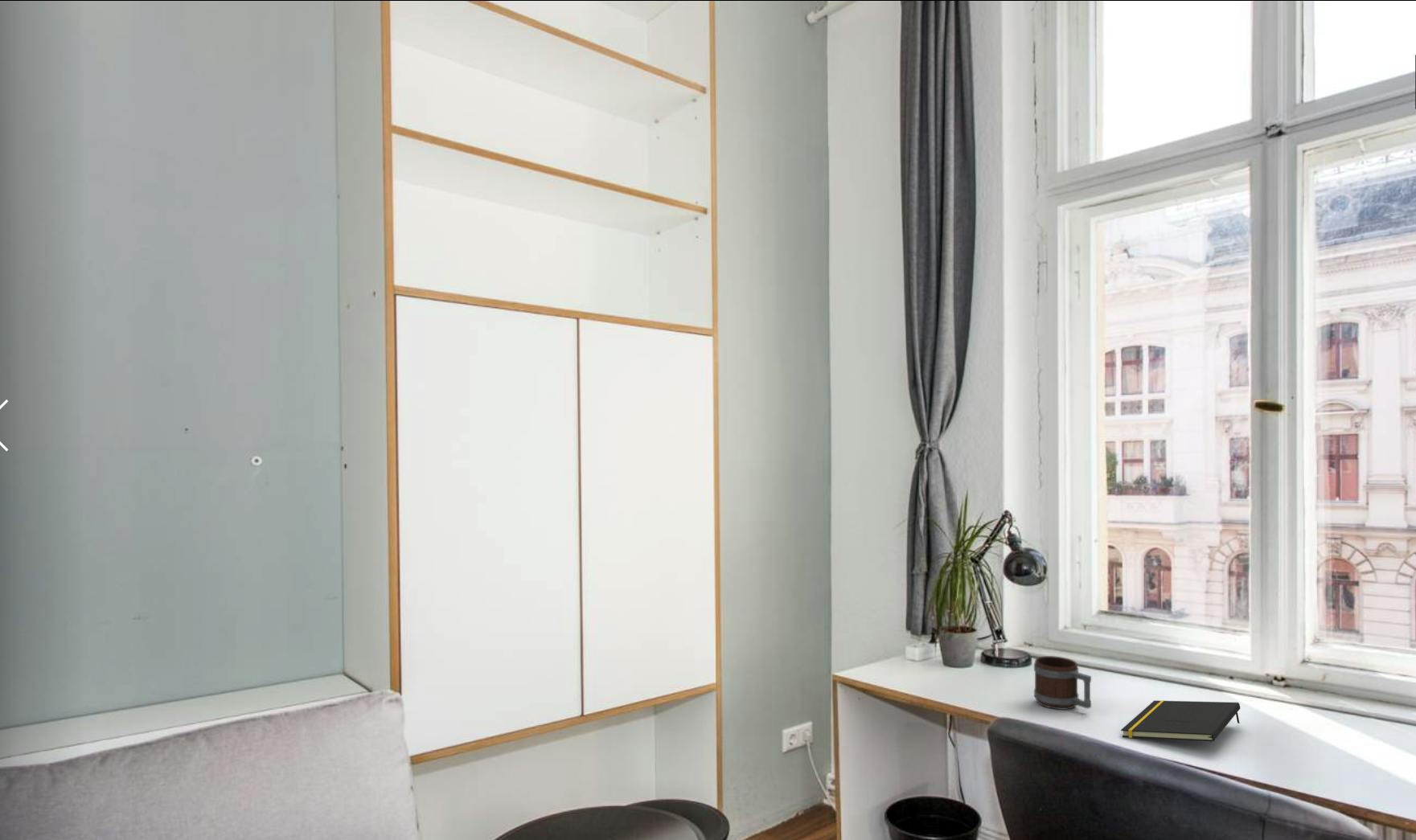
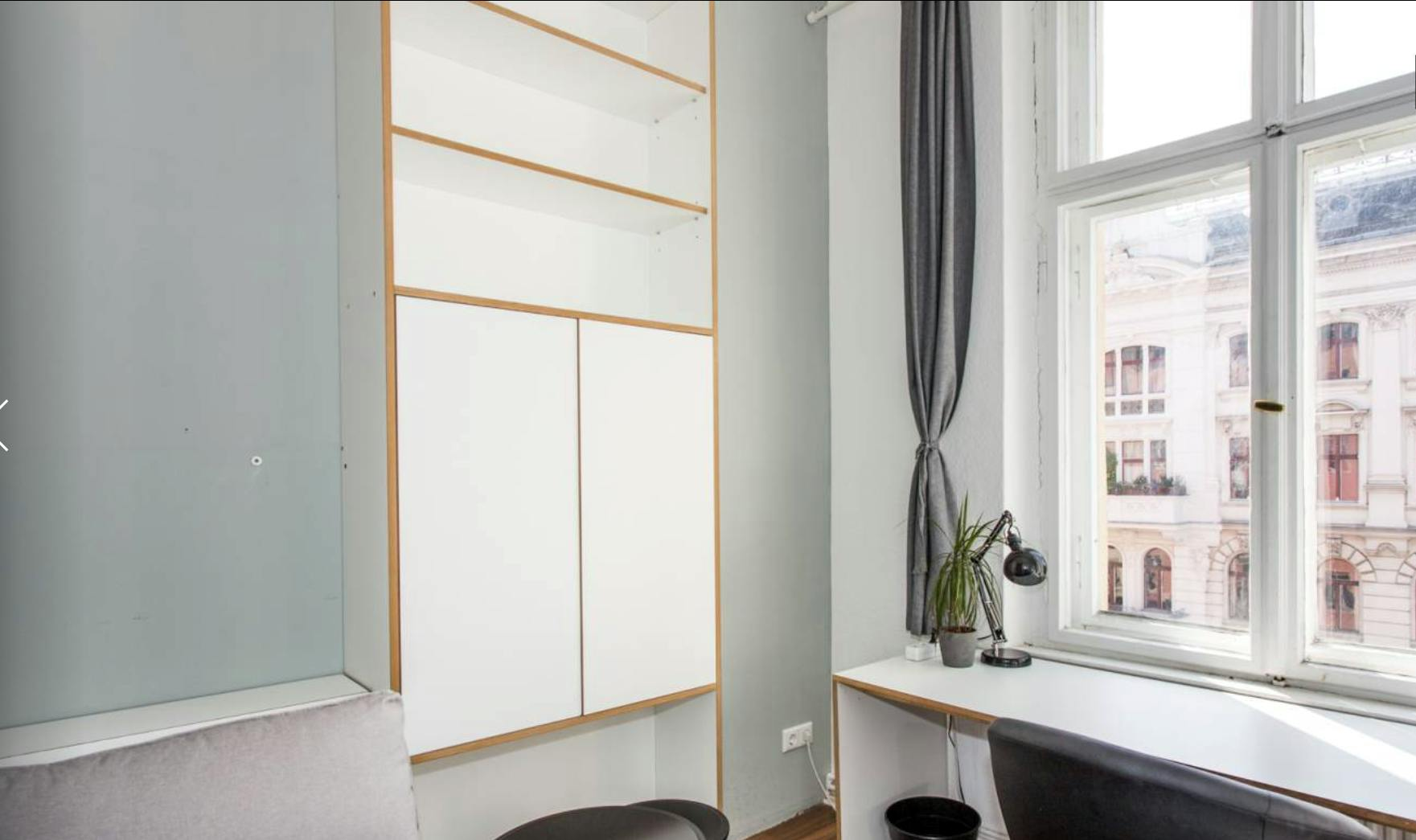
- mug (1063, 684)
- notepad (1181, 719)
